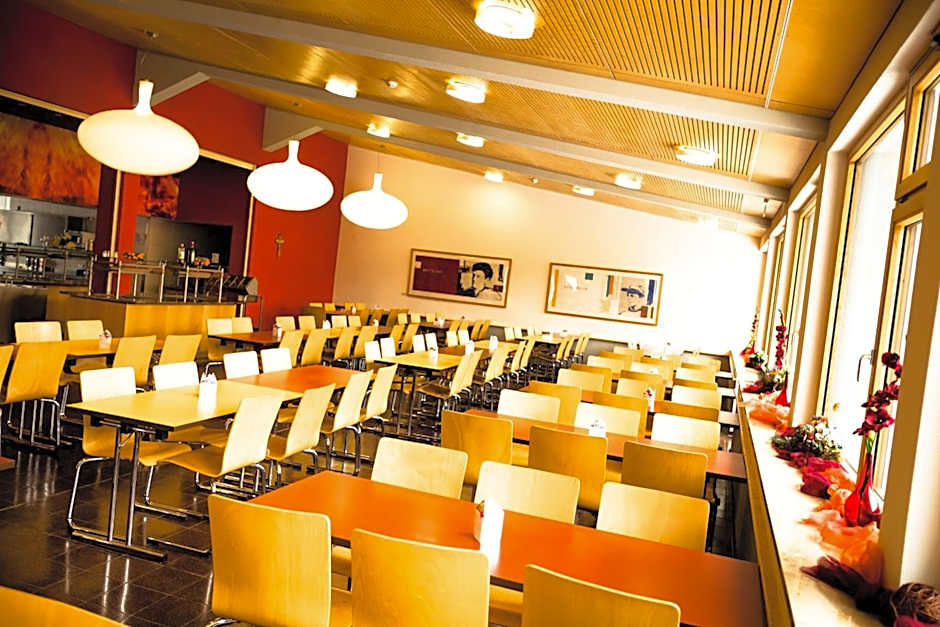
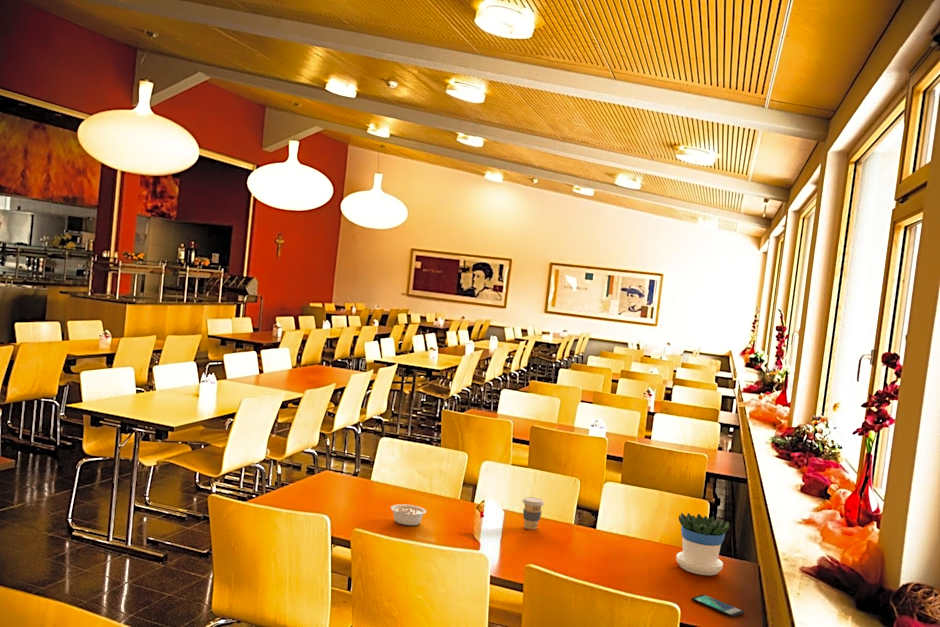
+ smartphone (717, 605)
+ legume (409, 514)
+ coffee cup (531, 513)
+ flowerpot (701, 544)
